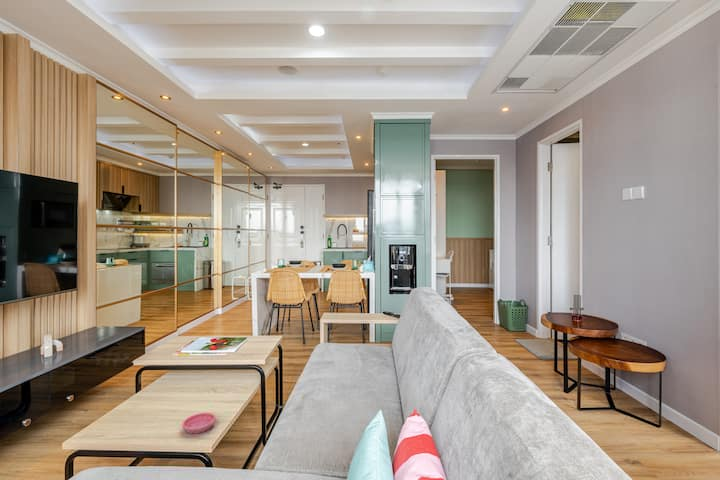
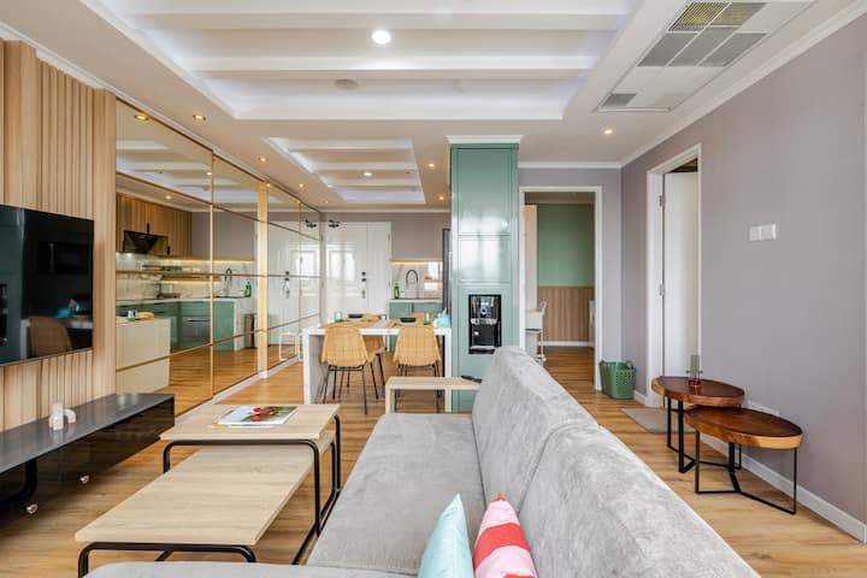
- saucer (199, 423)
